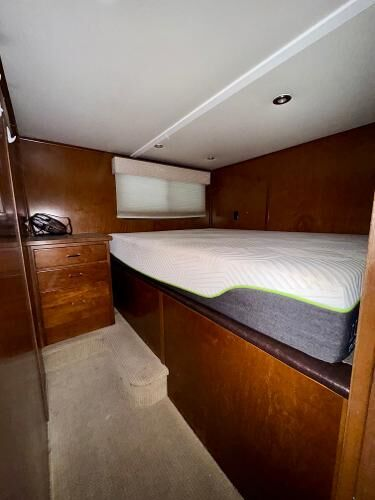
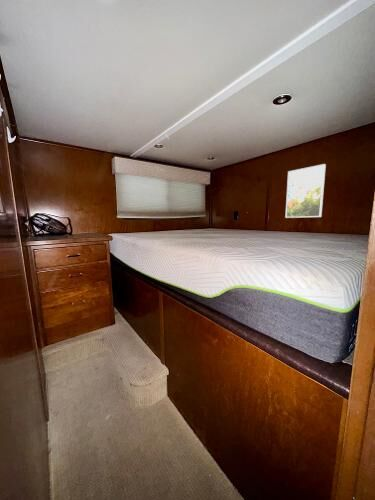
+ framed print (303, 193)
